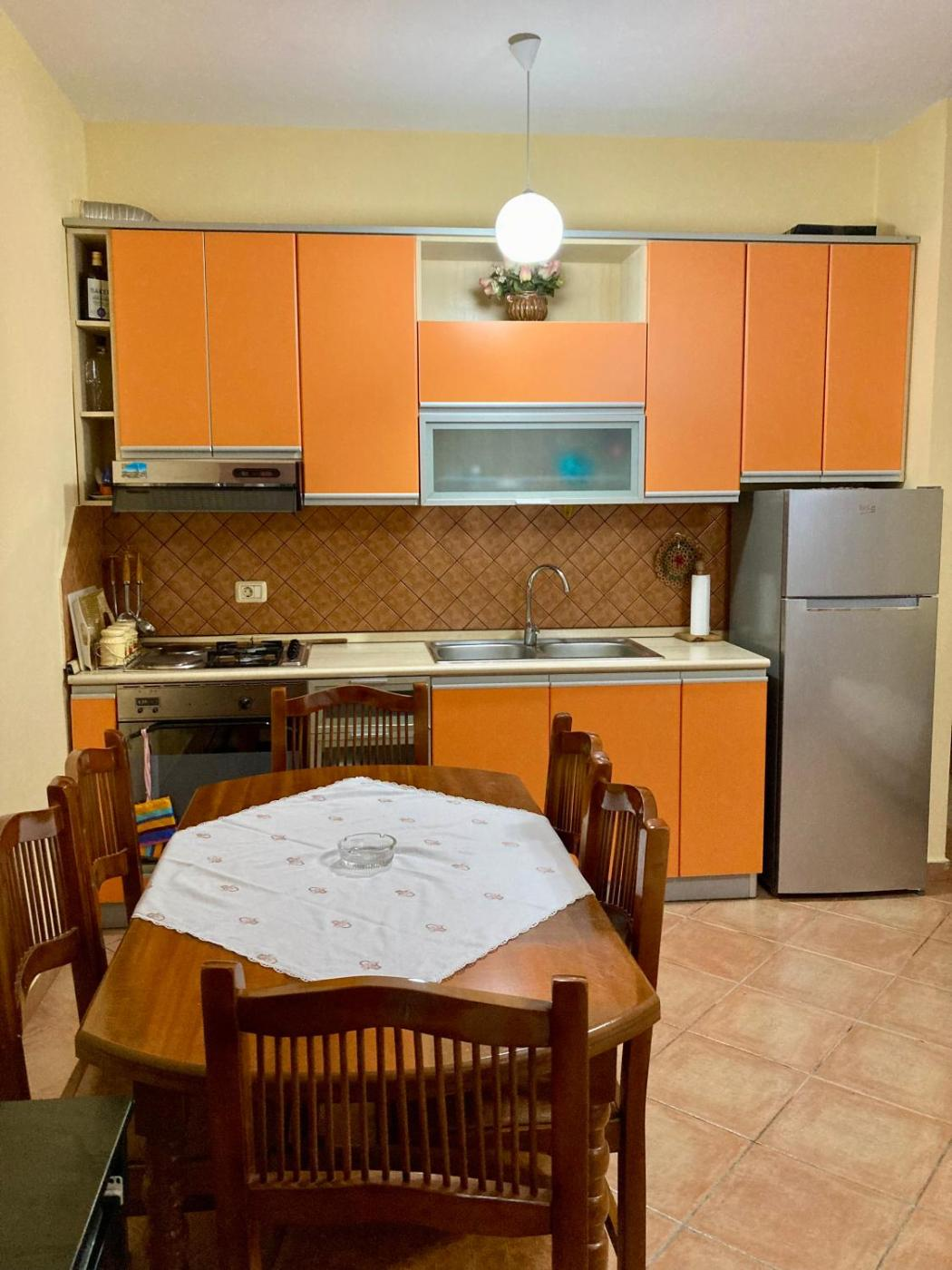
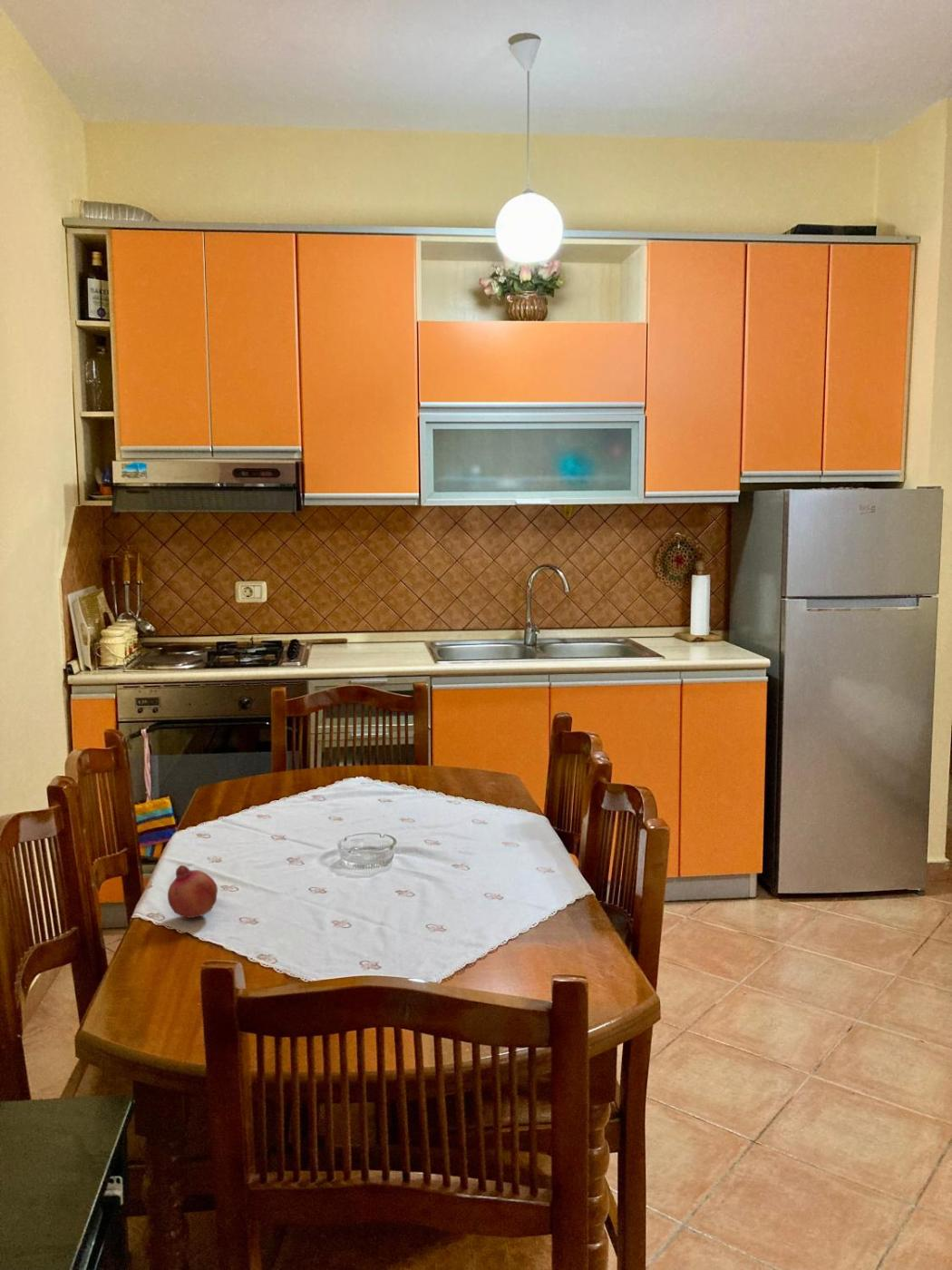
+ fruit (192, 890)
